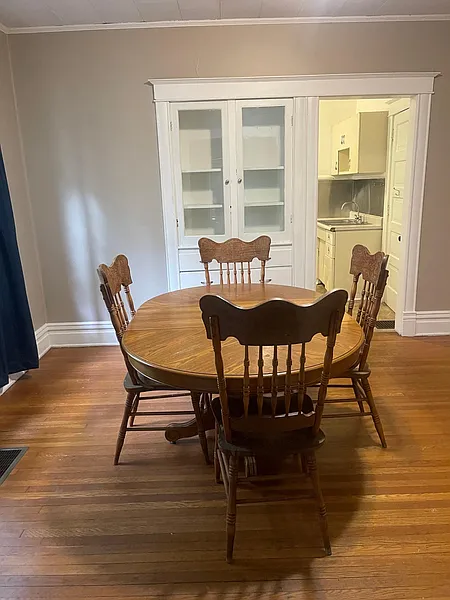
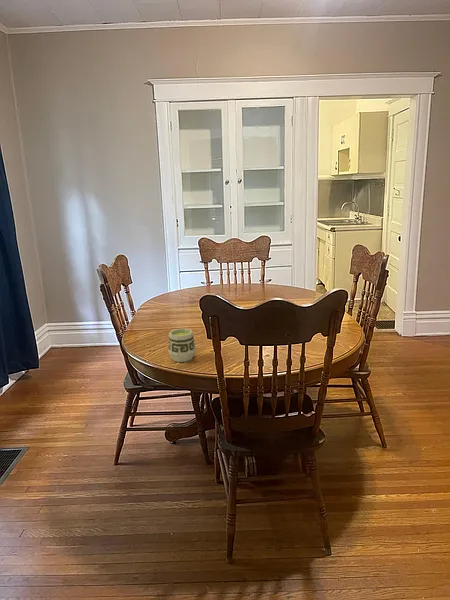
+ cup (181, 345)
